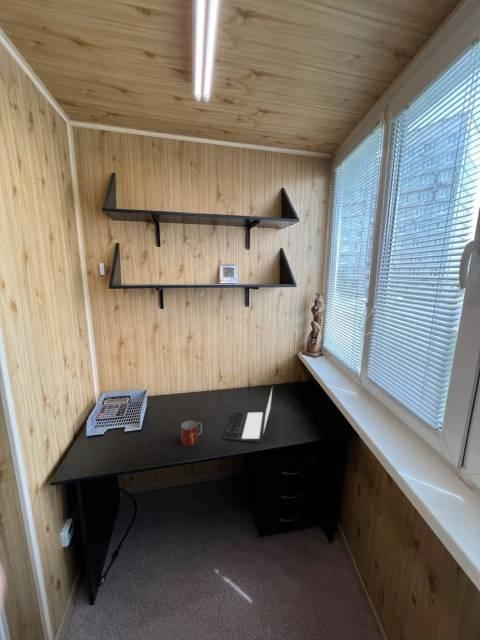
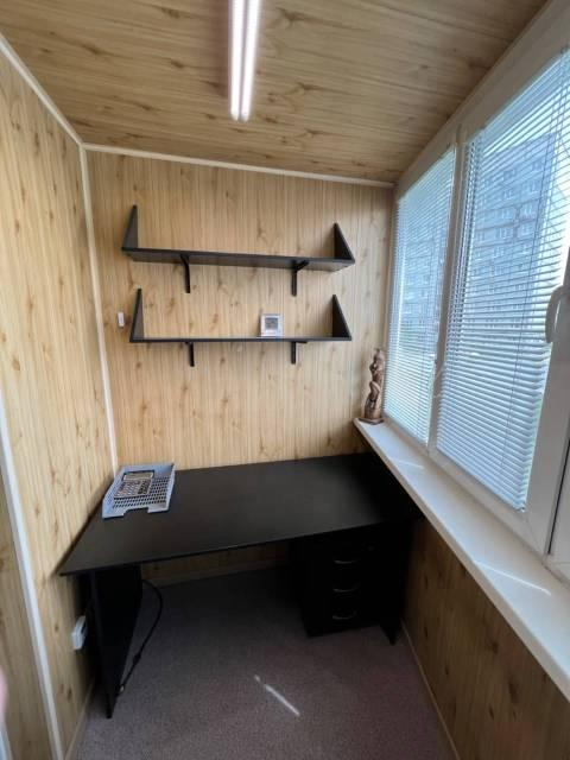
- mug (192, 431)
- laptop (249, 413)
